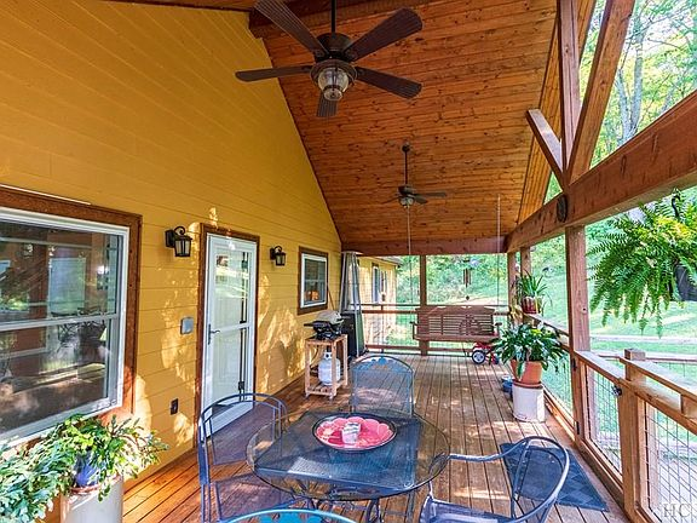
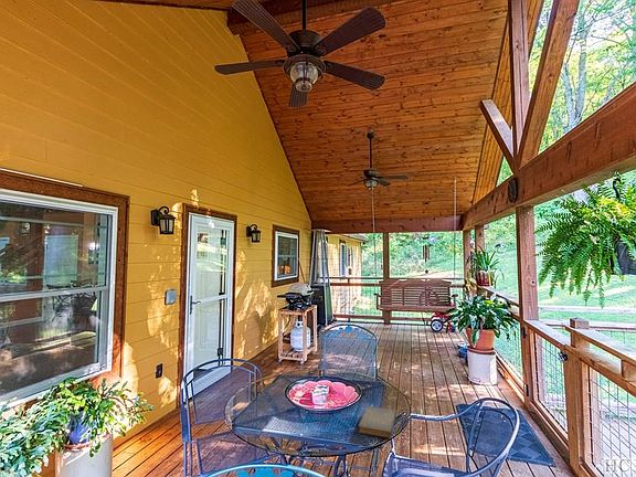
+ book (378, 421)
